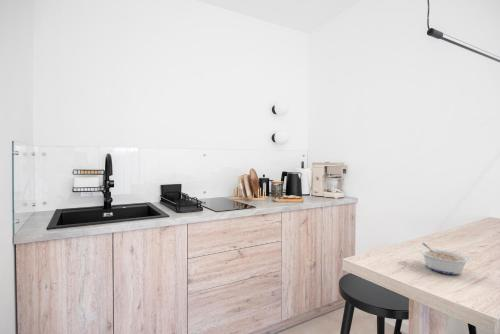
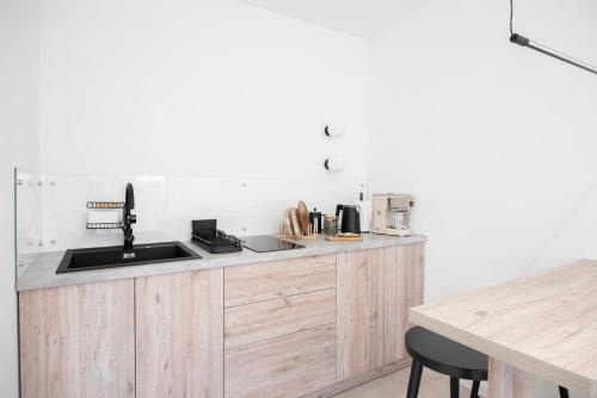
- legume (441, 259)
